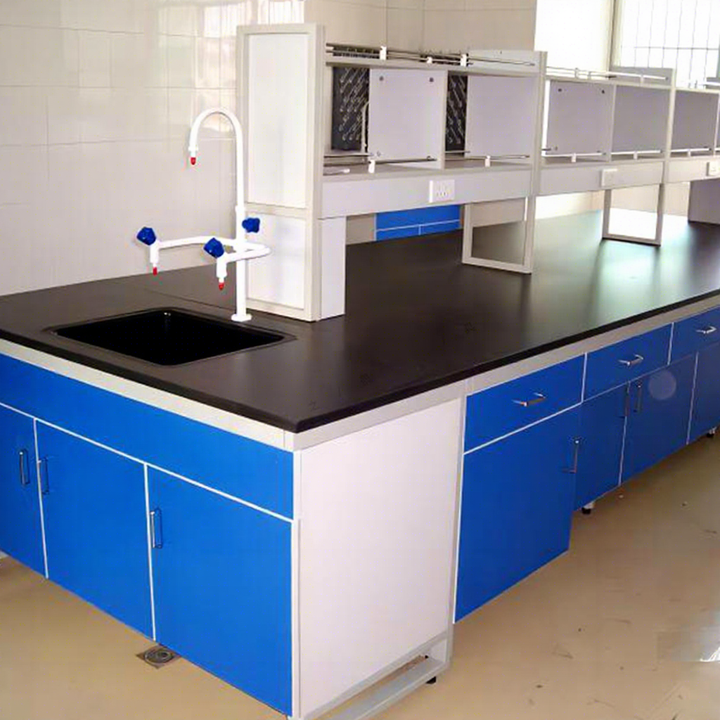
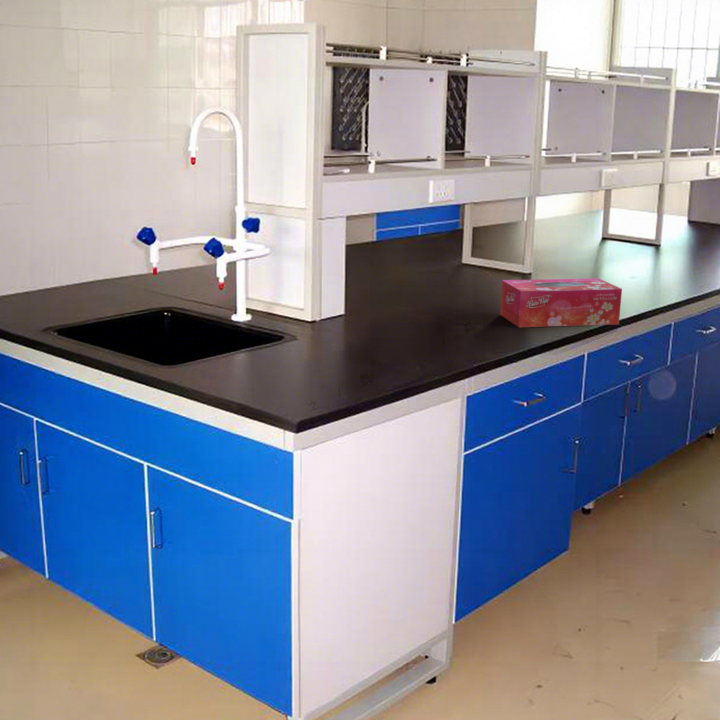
+ tissue box (559, 302)
